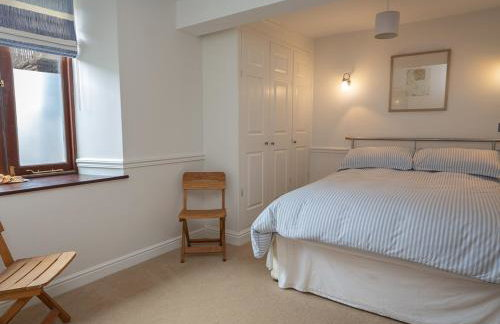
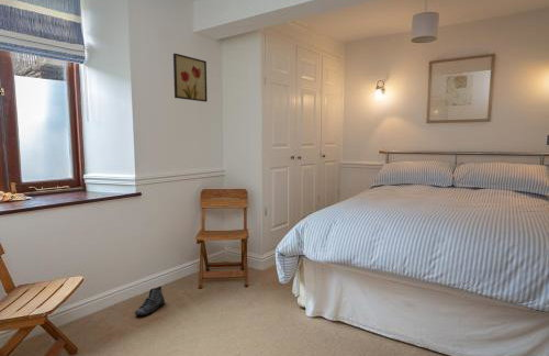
+ wall art (190, 78)
+ sneaker (149, 300)
